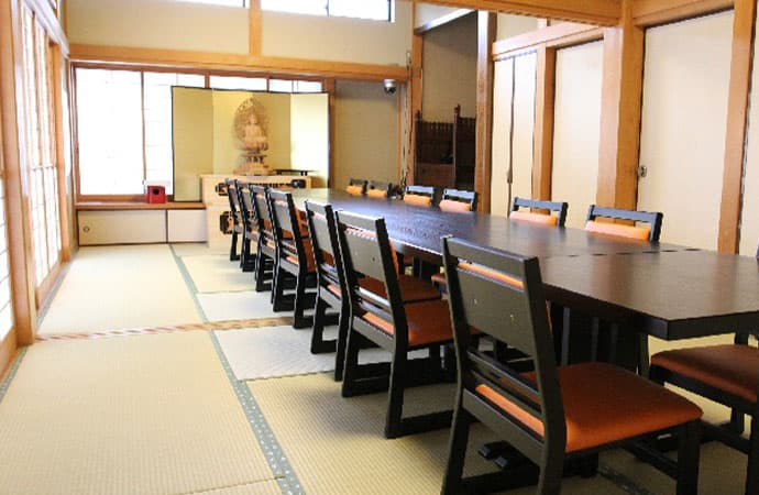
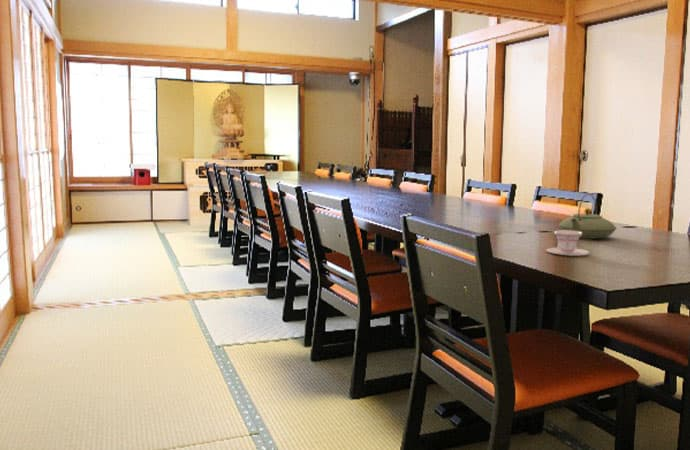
+ teapot (585, 215)
+ teacup (568, 242)
